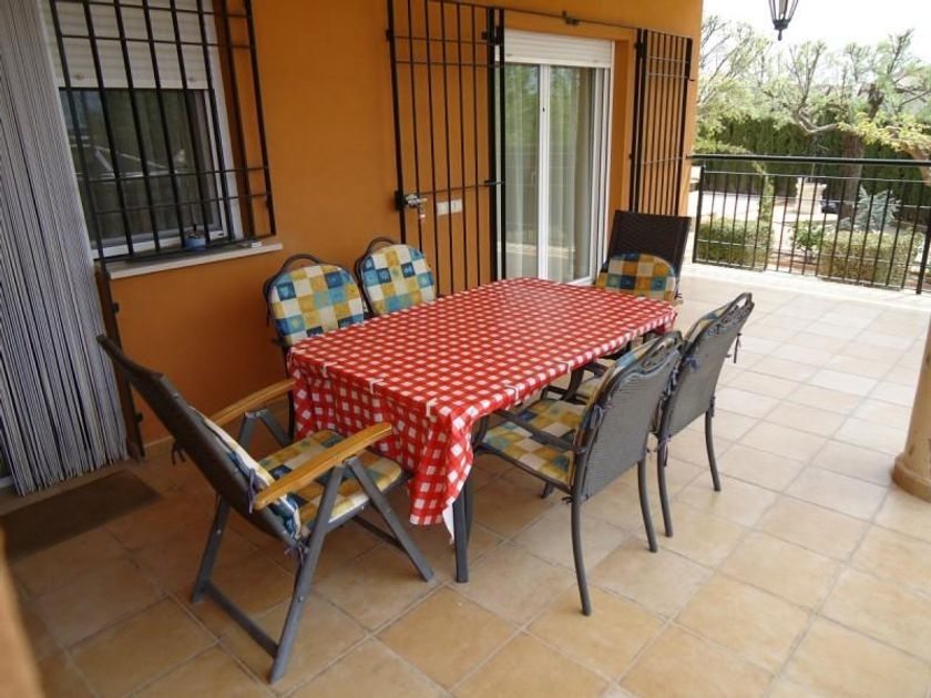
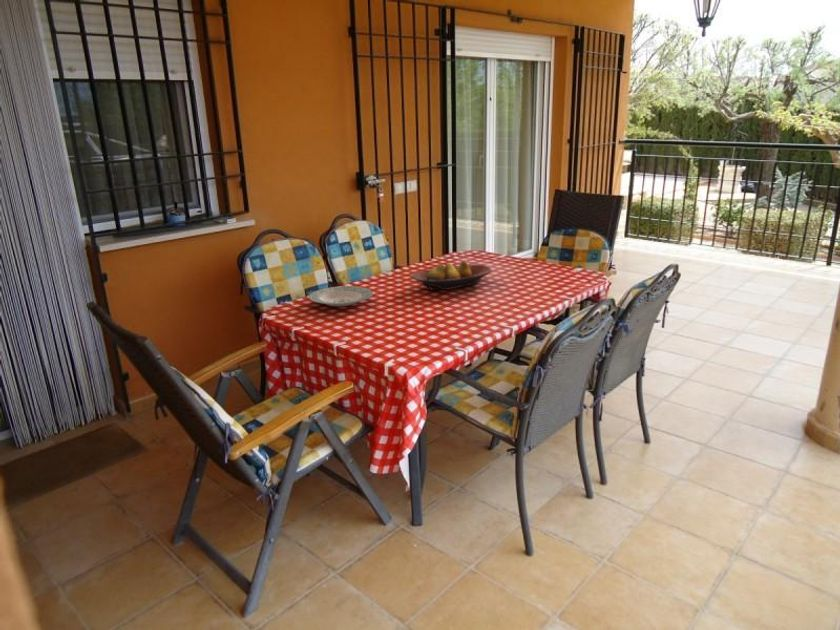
+ fruit bowl (452, 273)
+ plate (341, 298)
